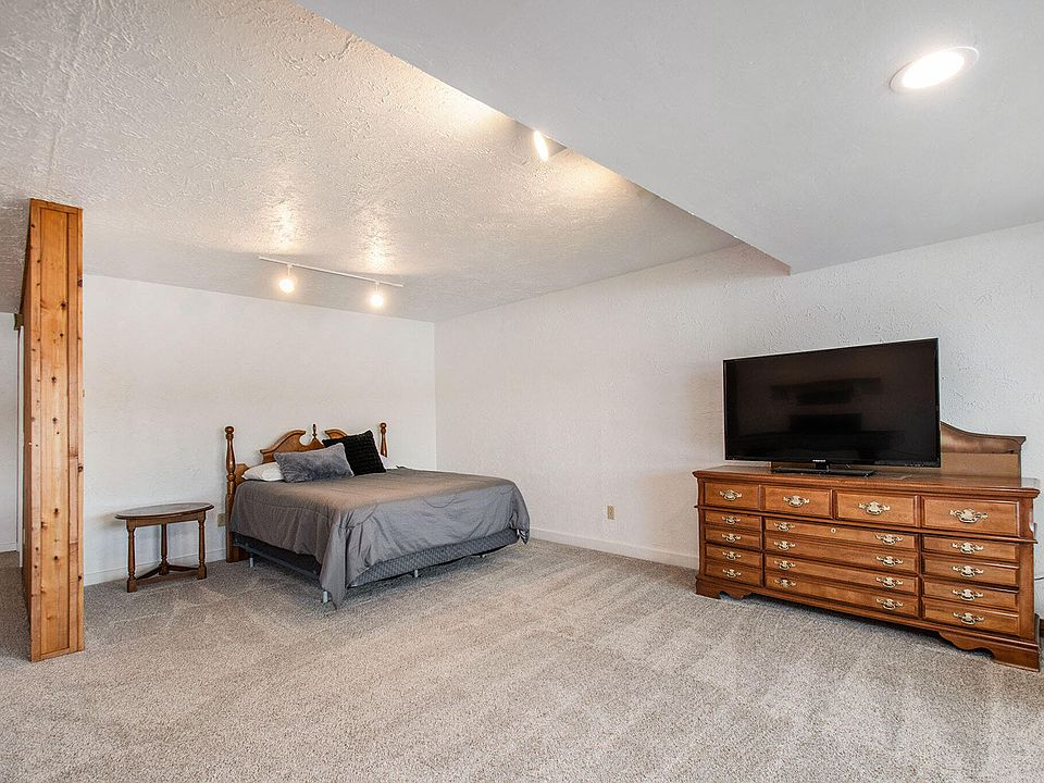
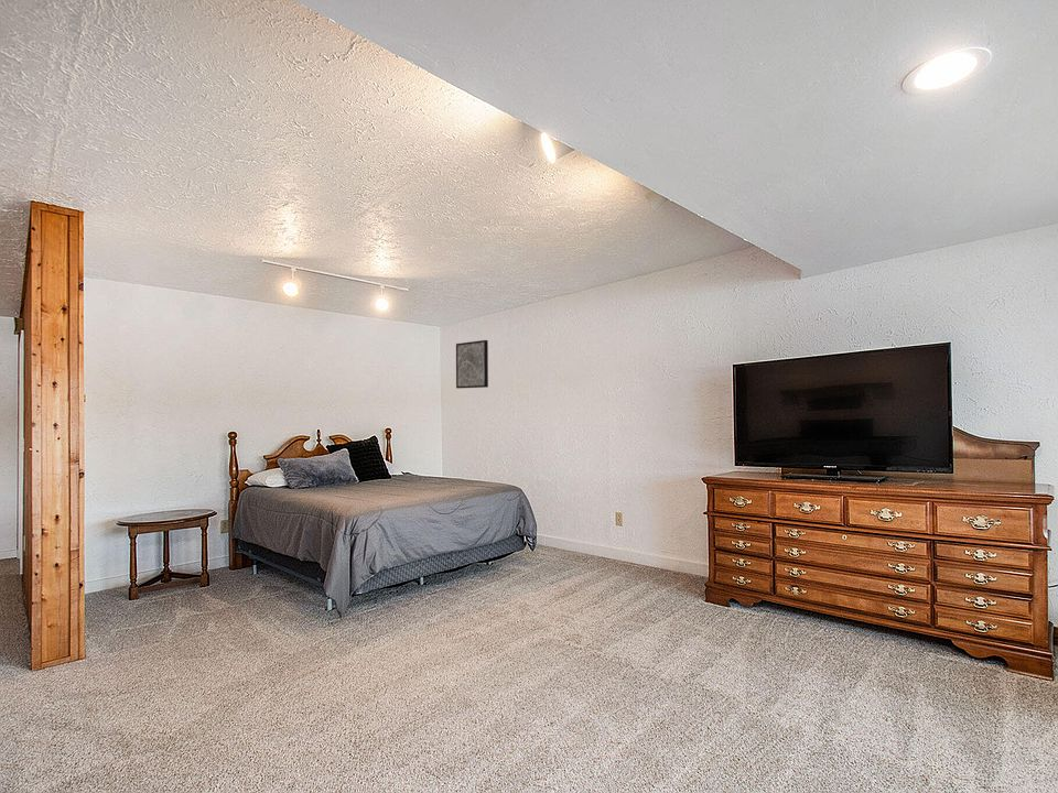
+ wall art (471, 365)
